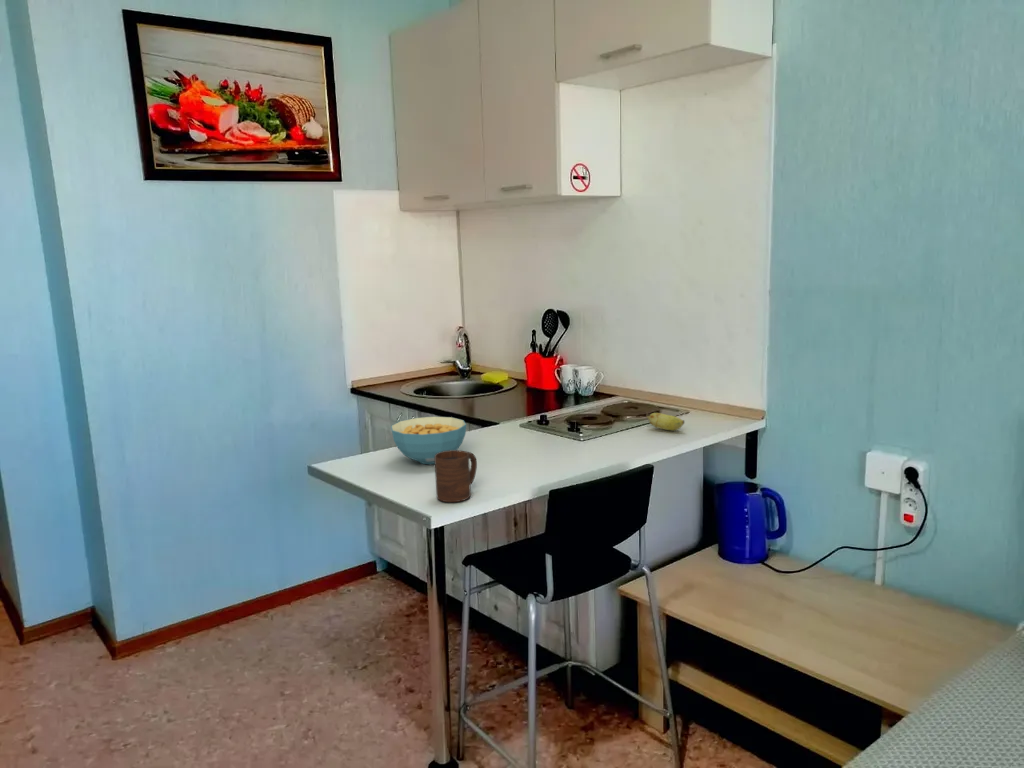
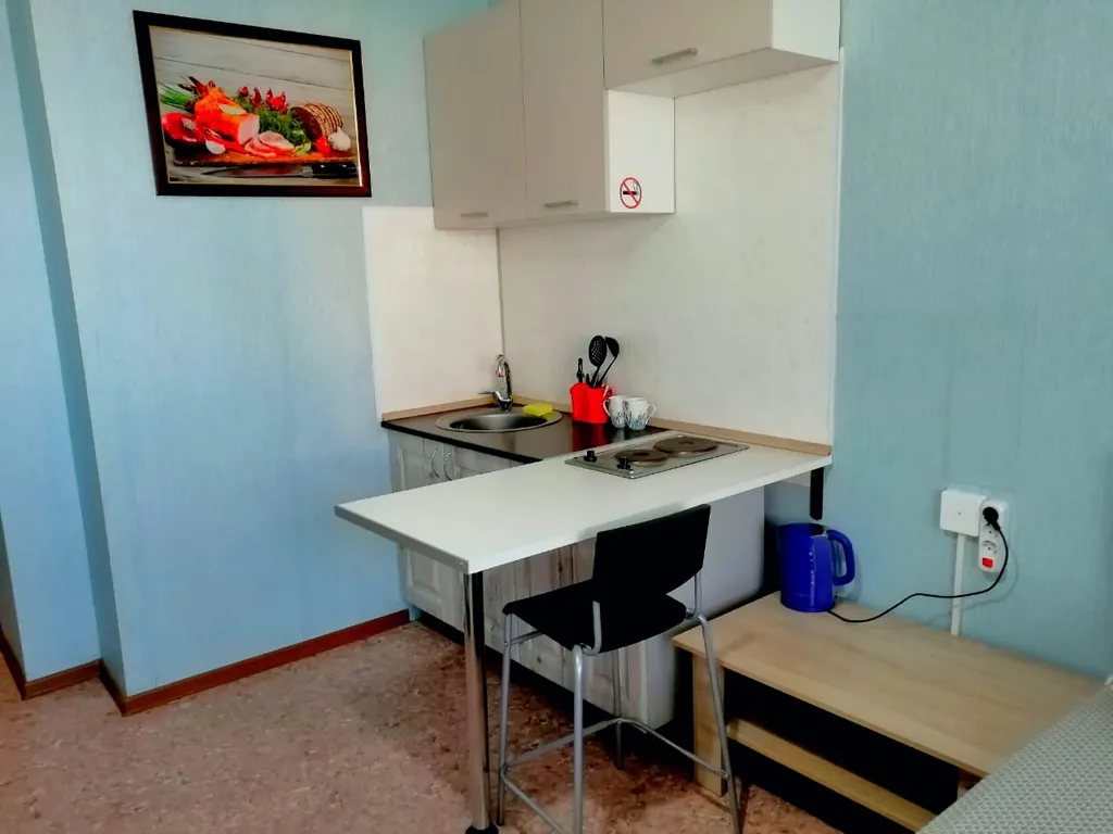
- banana (666, 421)
- cup (455, 474)
- cereal bowl (429, 443)
